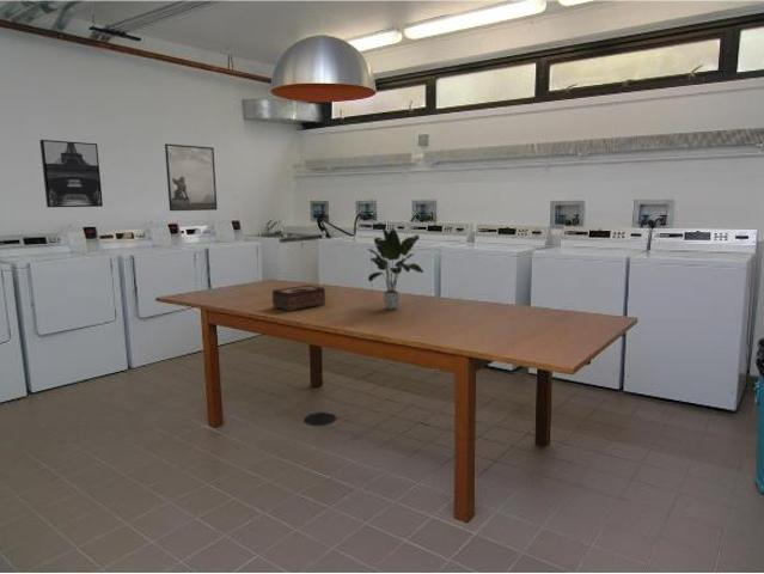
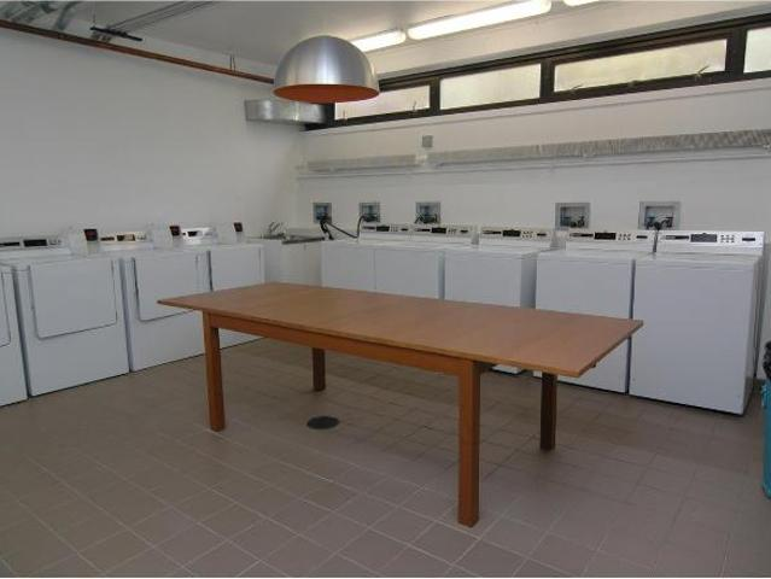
- potted plant (395, 268)
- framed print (191, 178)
- wall art (72, 175)
- tissue box (299, 297)
